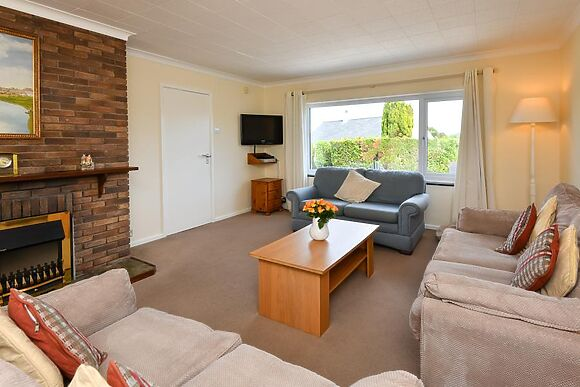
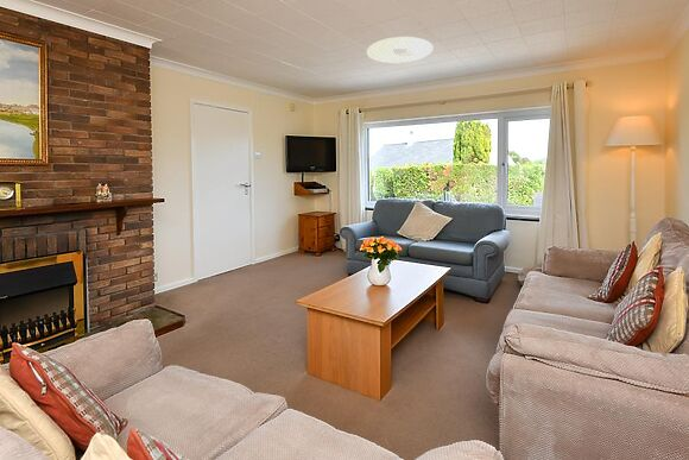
+ ceiling light (399, 48)
